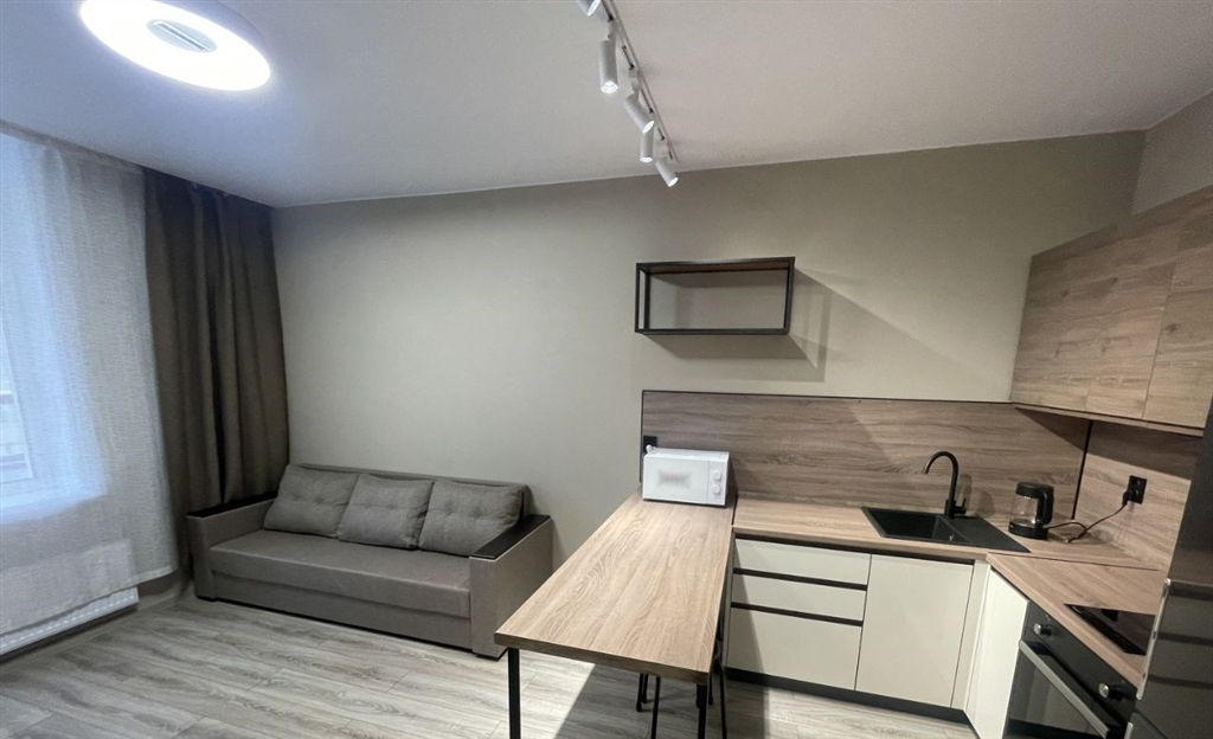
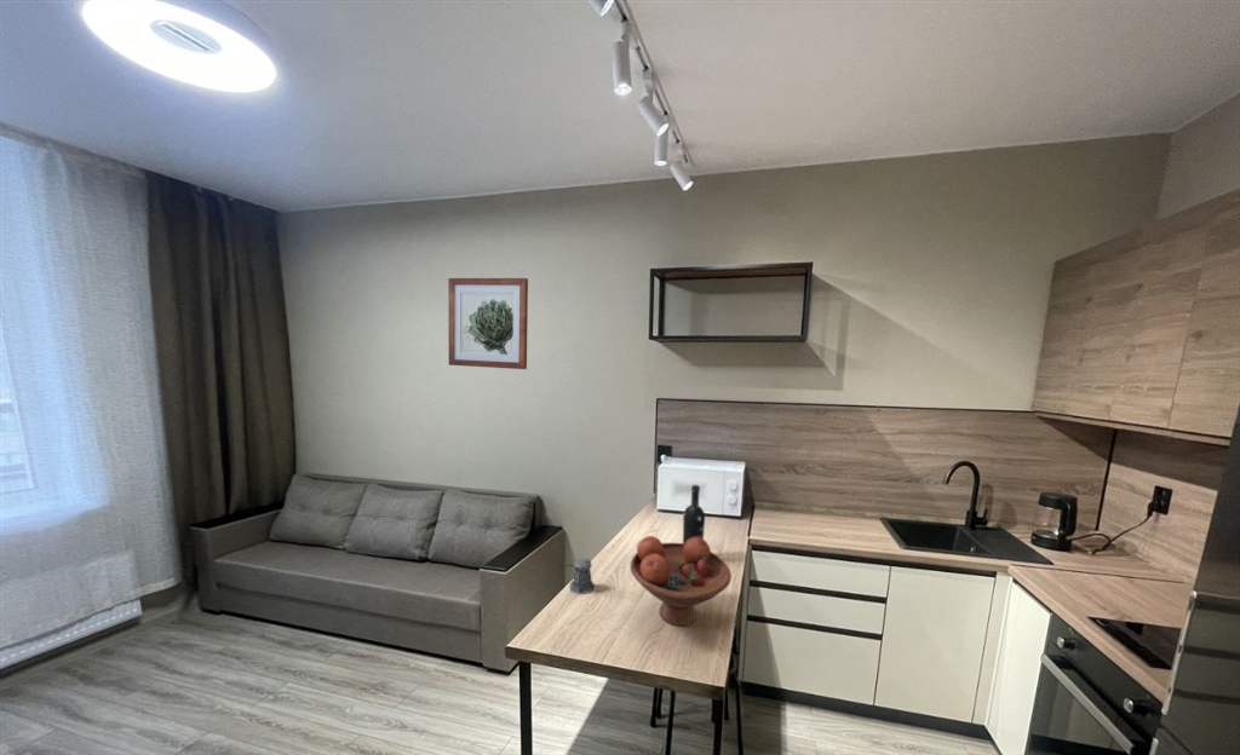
+ pepper shaker (579, 572)
+ wine bottle (694, 521)
+ wall art (487, 323)
+ fruit bowl (678, 581)
